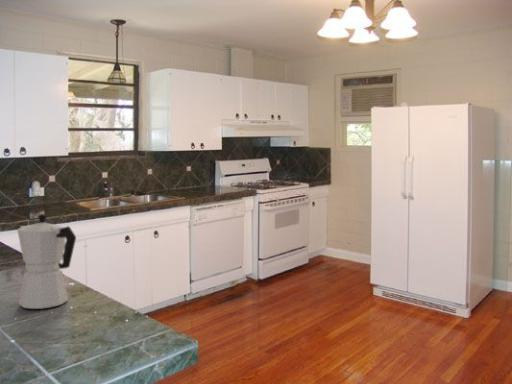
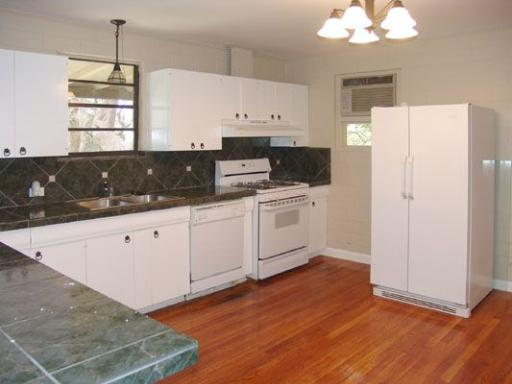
- moka pot (46, 259)
